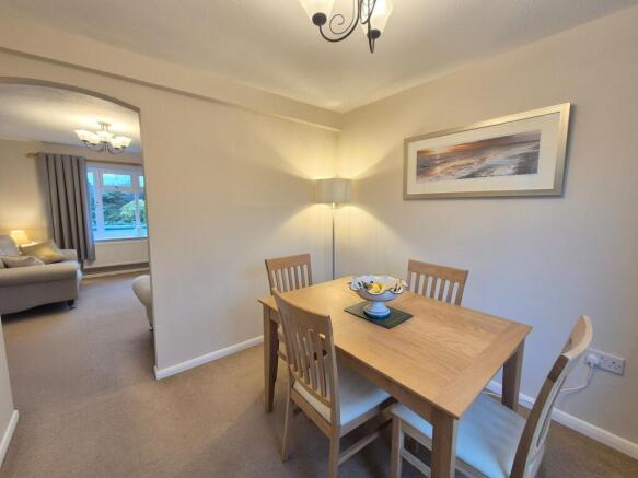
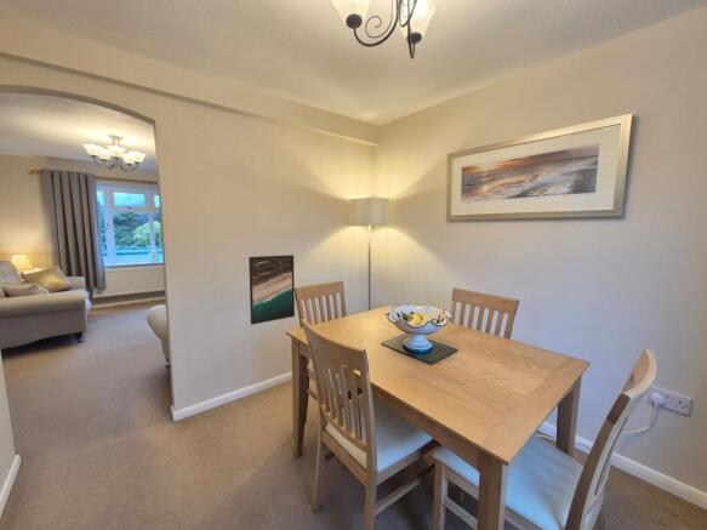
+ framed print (273, 287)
